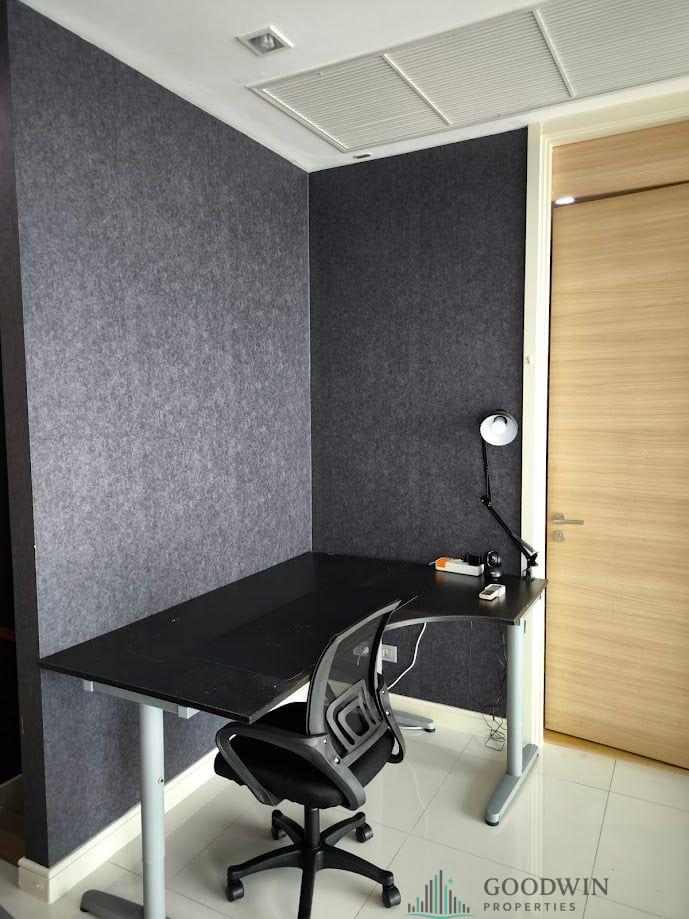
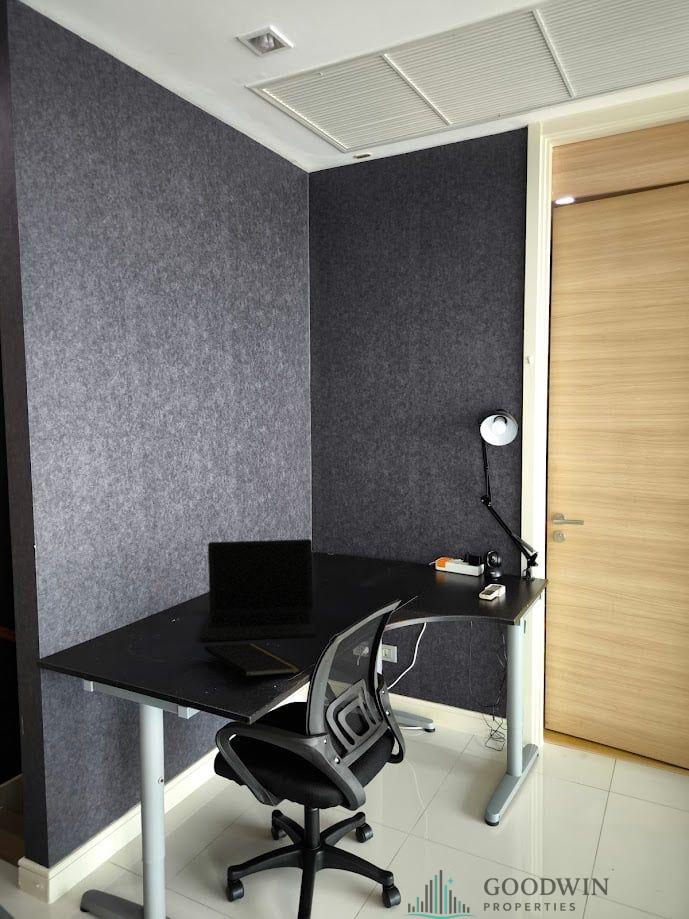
+ laptop (259, 587)
+ notepad (251, 658)
